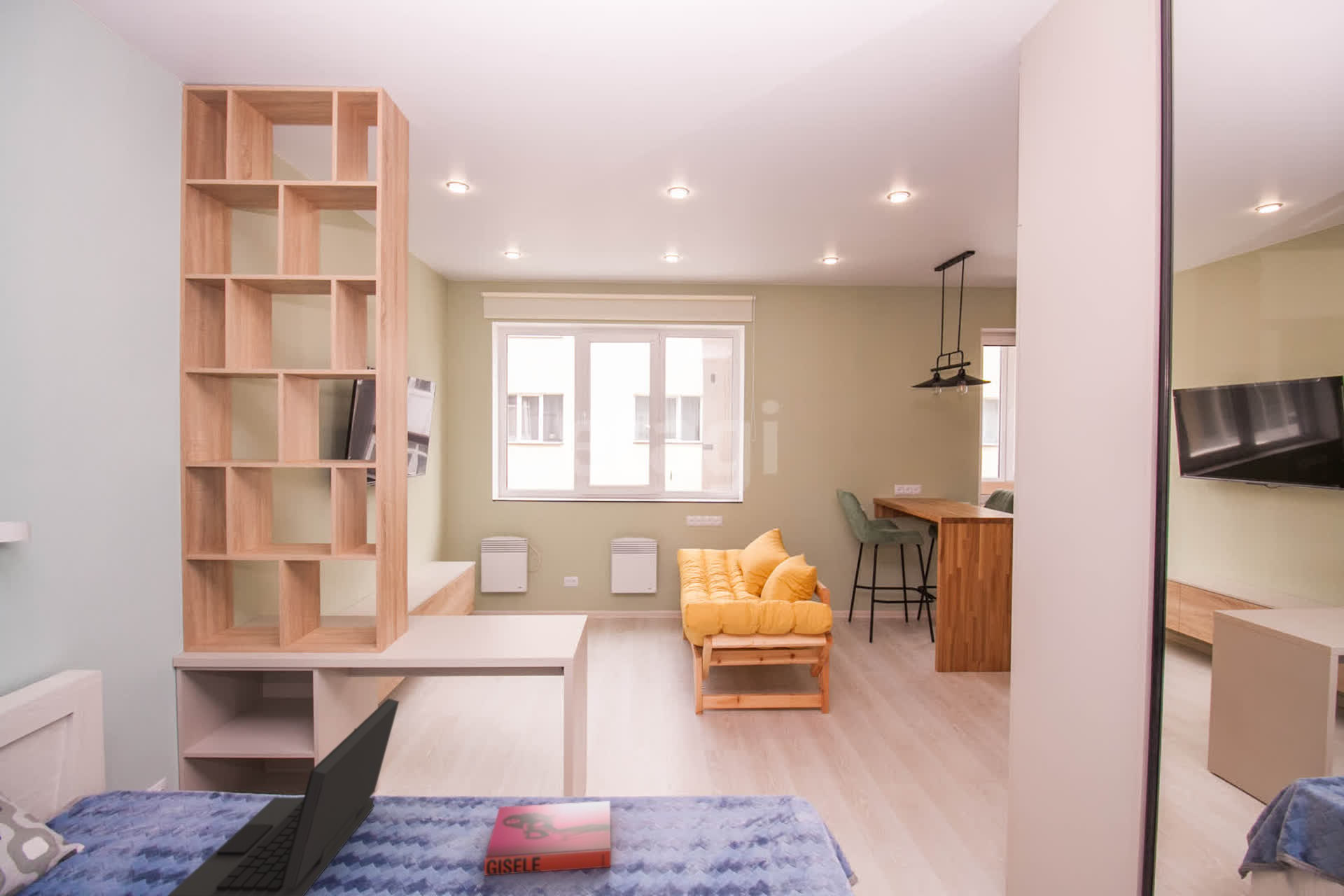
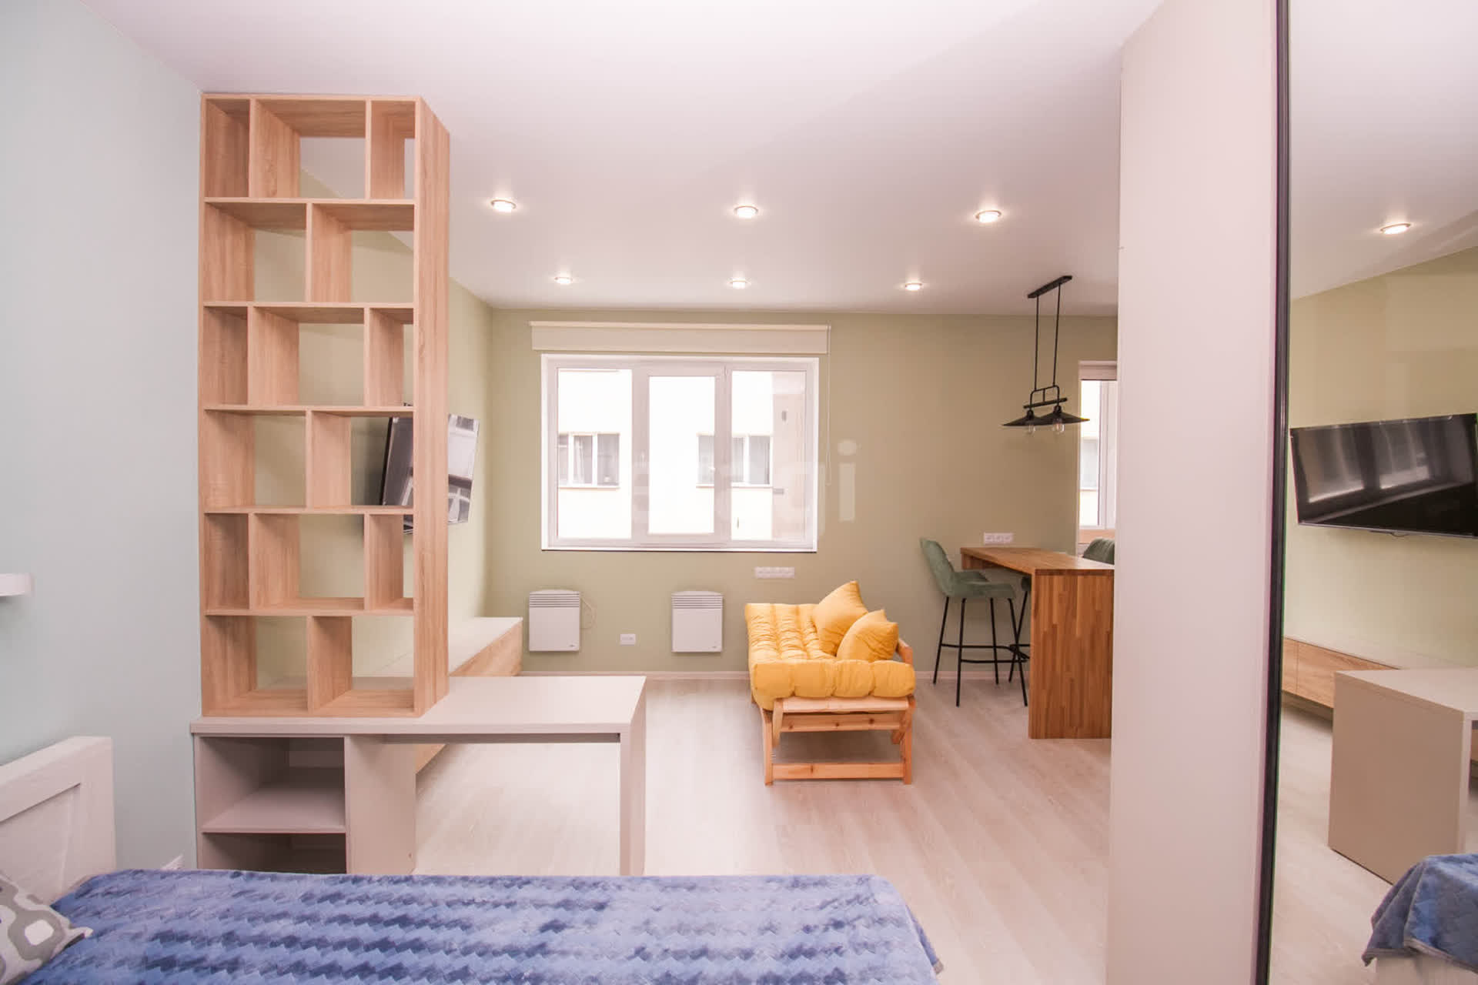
- hardback book (552, 836)
- laptop (297, 797)
